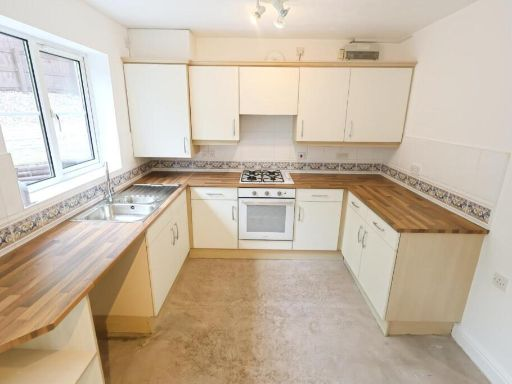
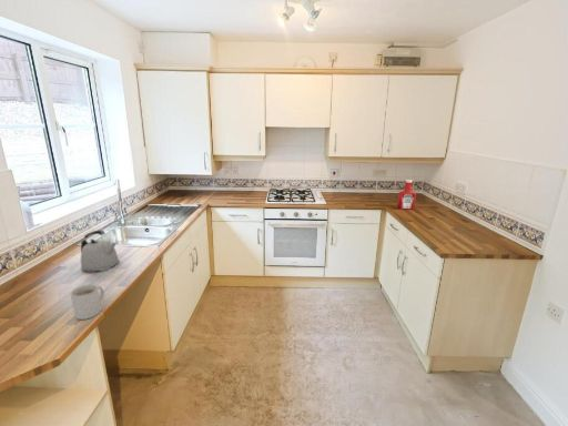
+ kettle (98, 247)
+ mug (89, 300)
+ soap bottle (407, 194)
